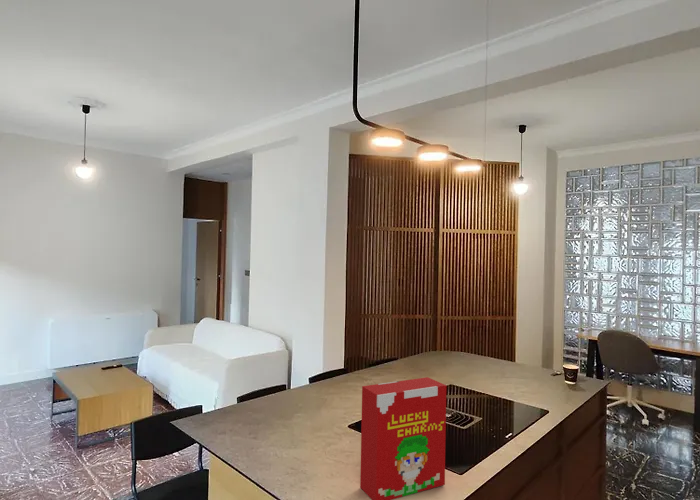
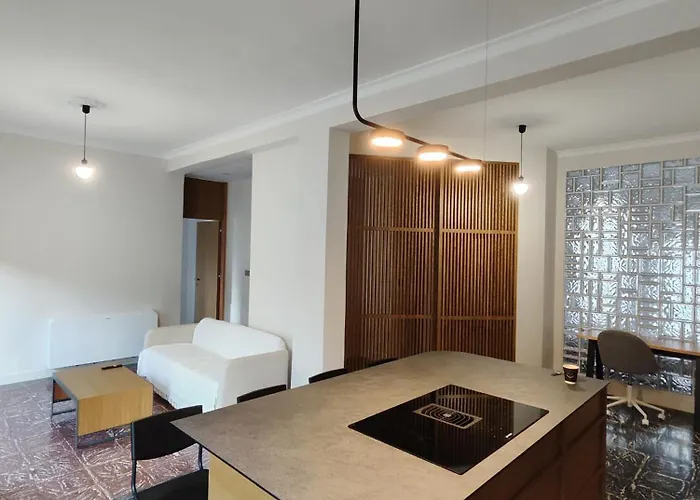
- cereal box (404, 436)
